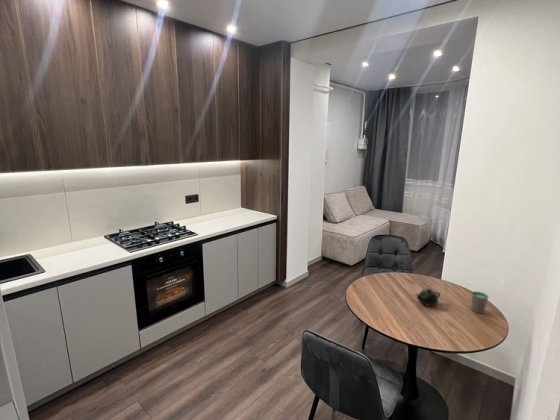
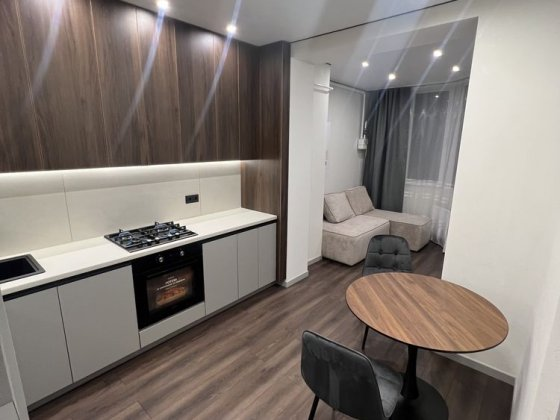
- cup (478, 302)
- teapot (427, 296)
